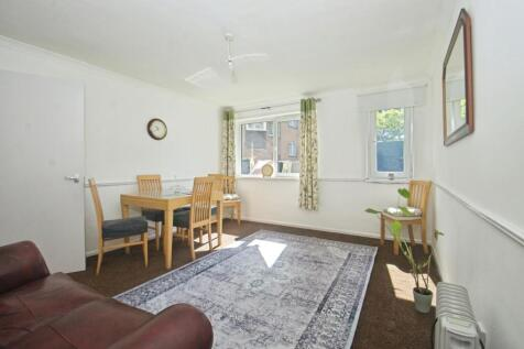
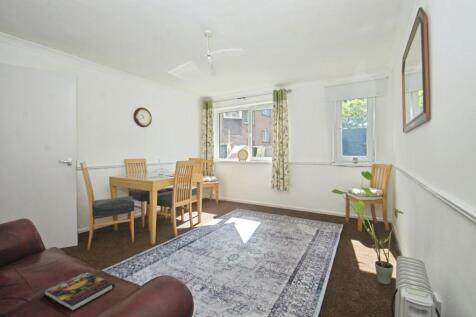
+ book (80, 288)
